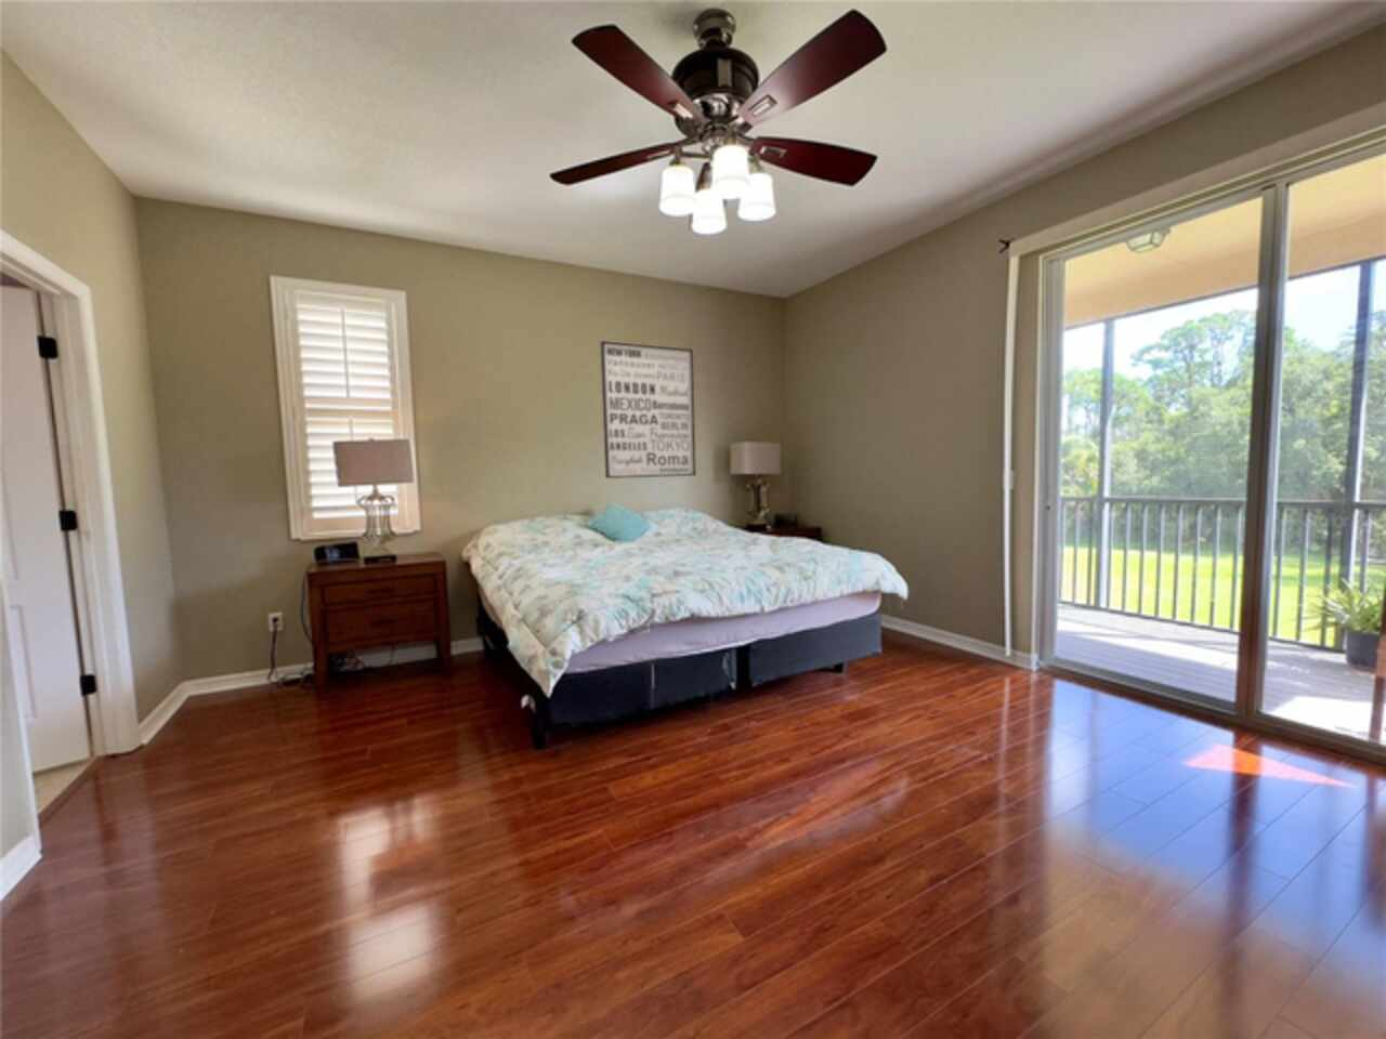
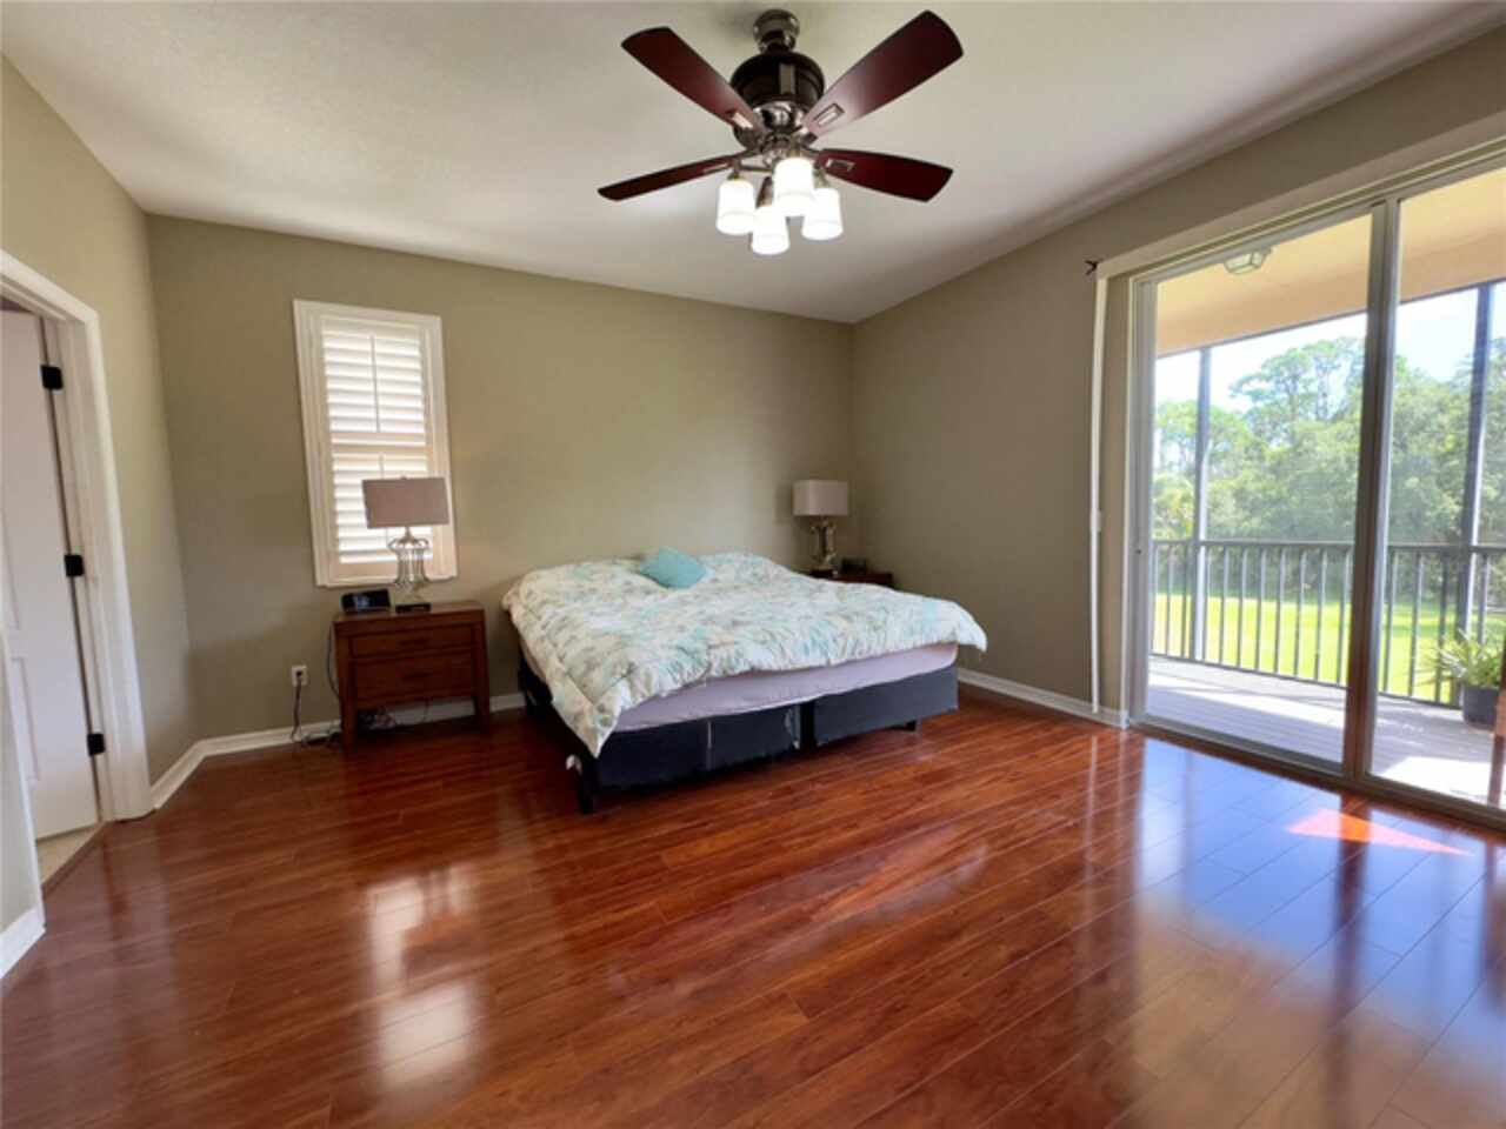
- wall art (649, 411)
